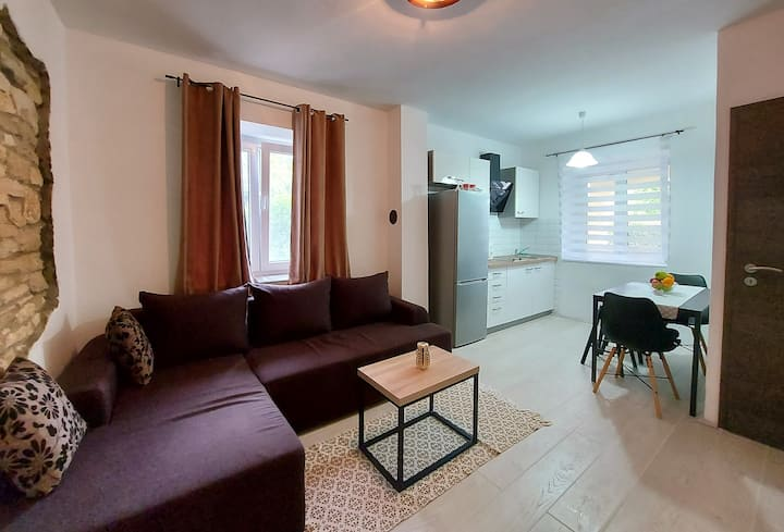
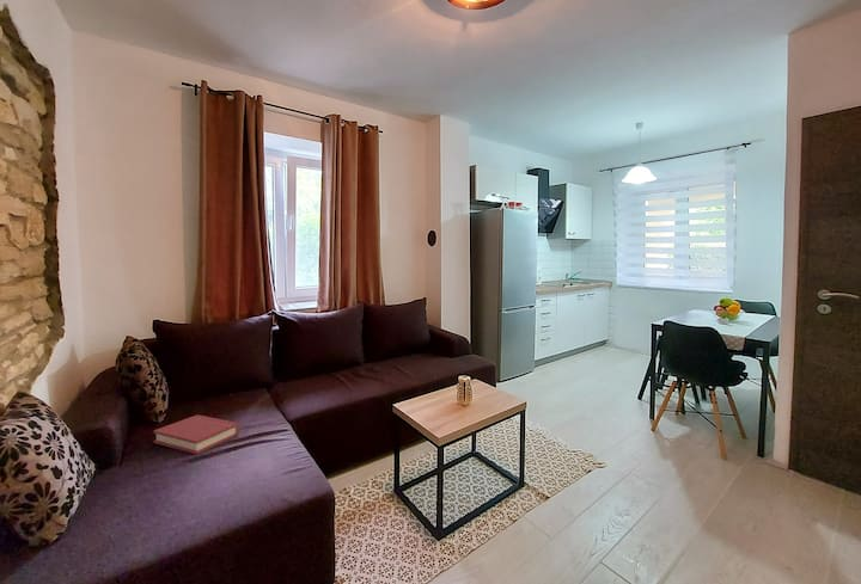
+ hardback book (197, 432)
